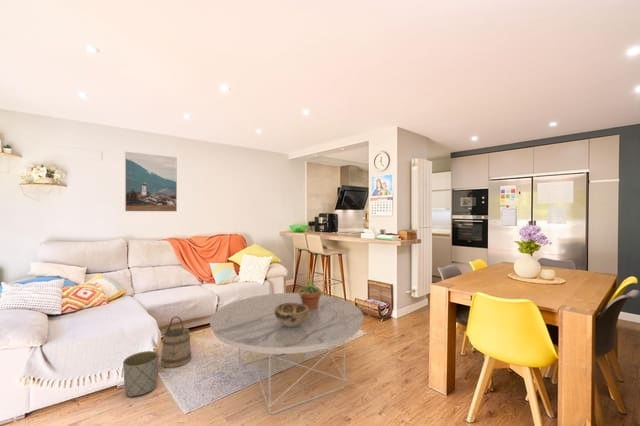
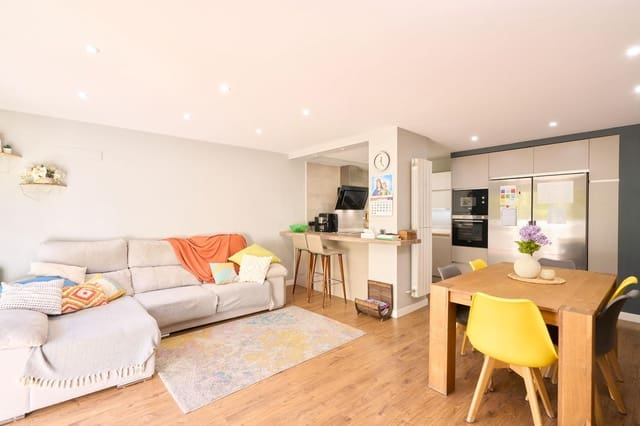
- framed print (152, 183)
- bucket (176, 338)
- potted plant (309, 291)
- planter (141, 373)
- decorative bowl (291, 315)
- coffee table (288, 344)
